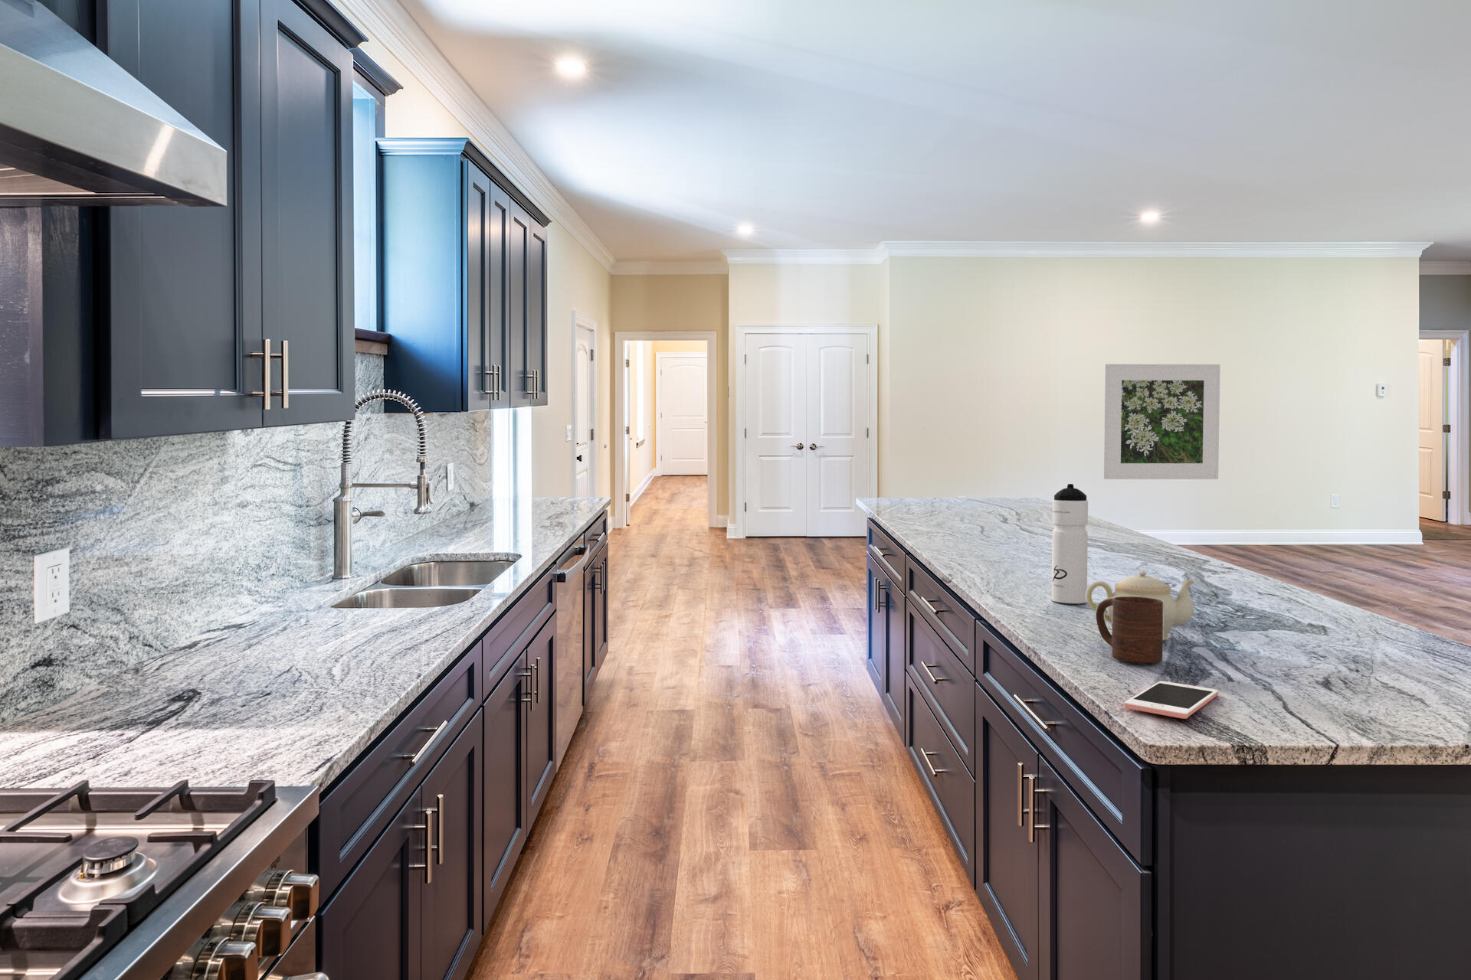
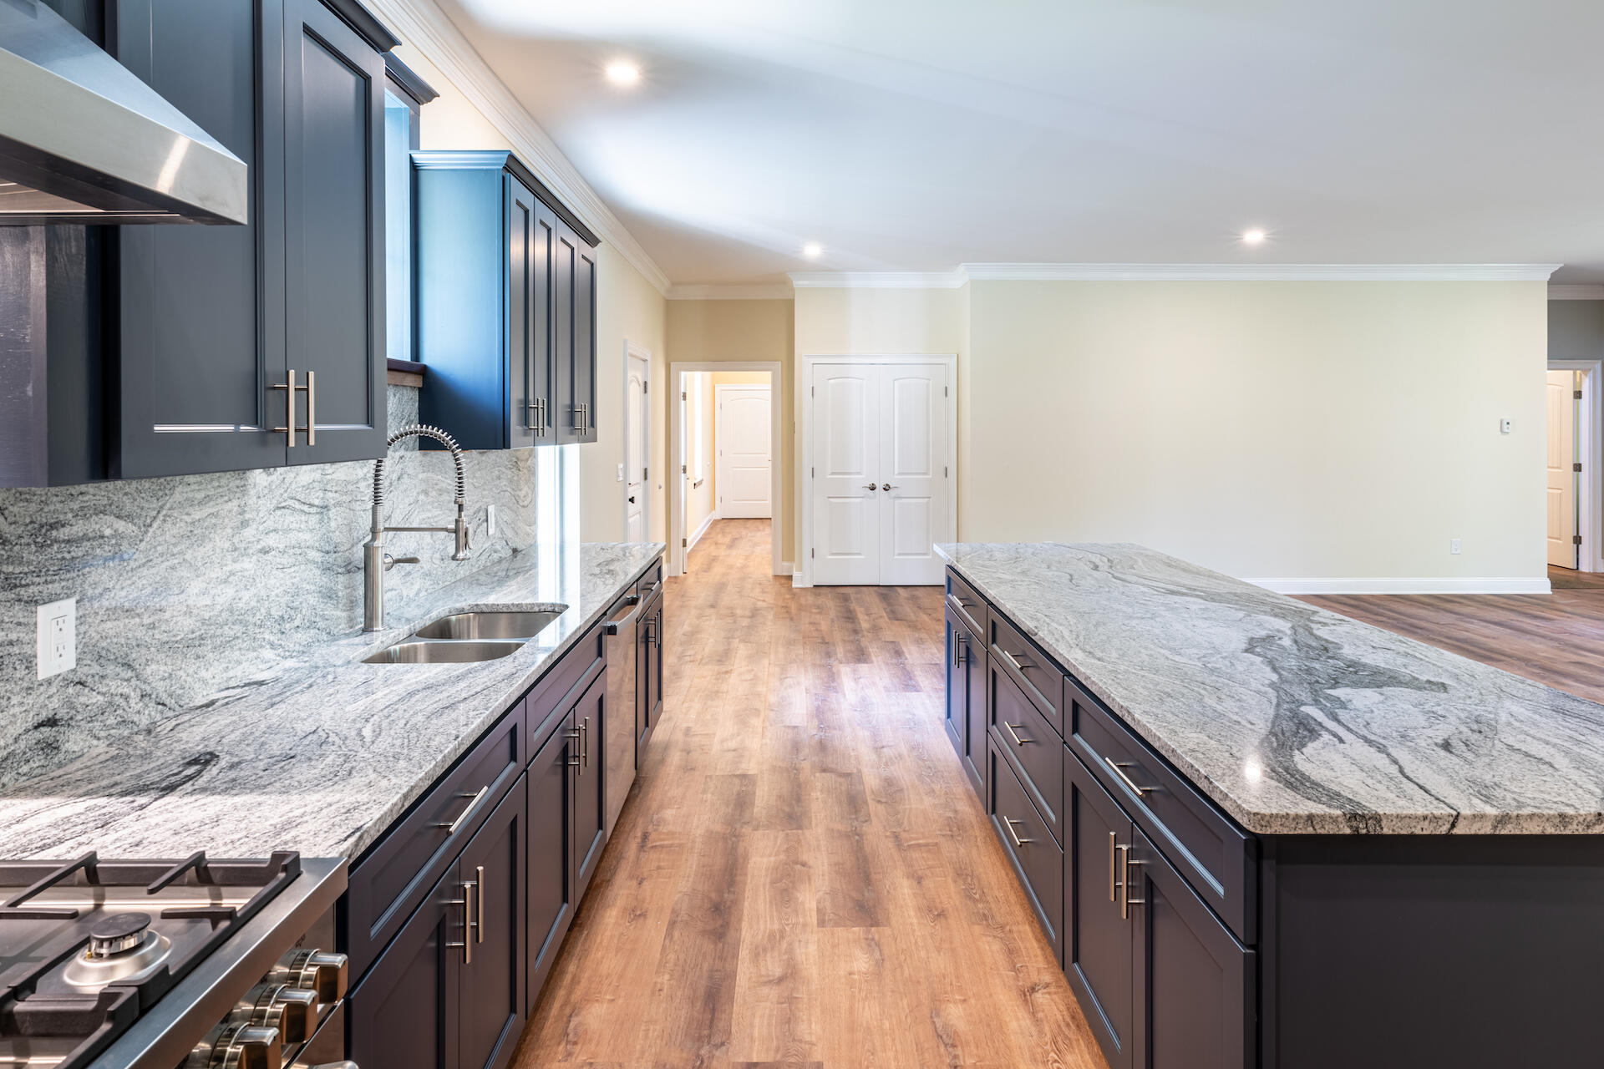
- cell phone (1172, 698)
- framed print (1161, 422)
- teapot (1140, 596)
- cup (1130, 629)
- water bottle (1069, 542)
